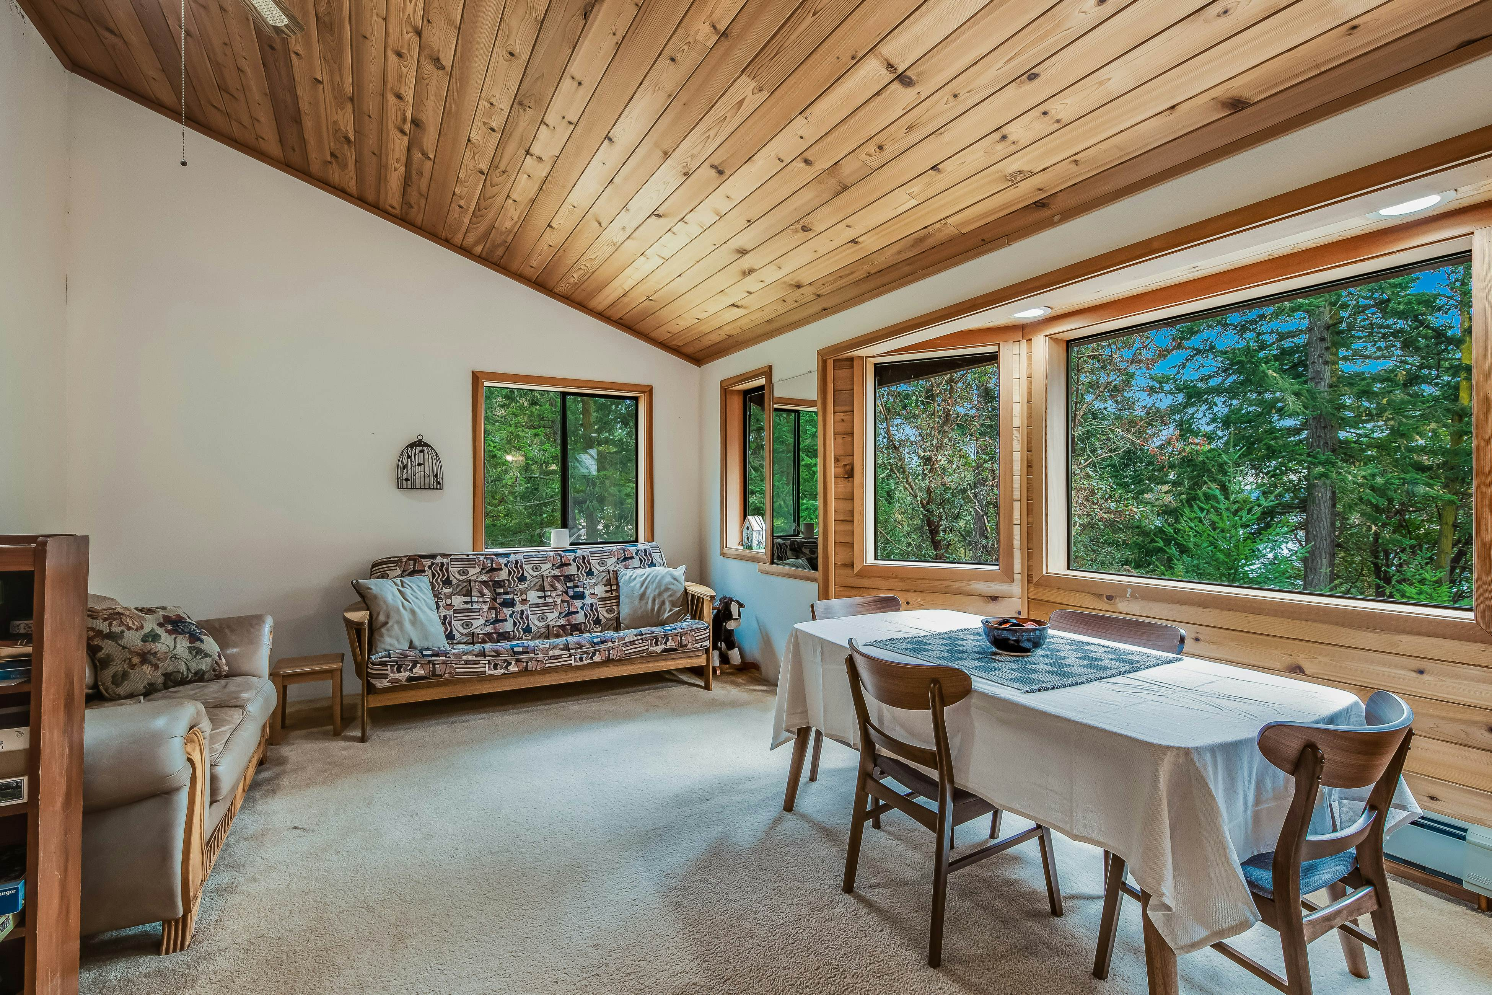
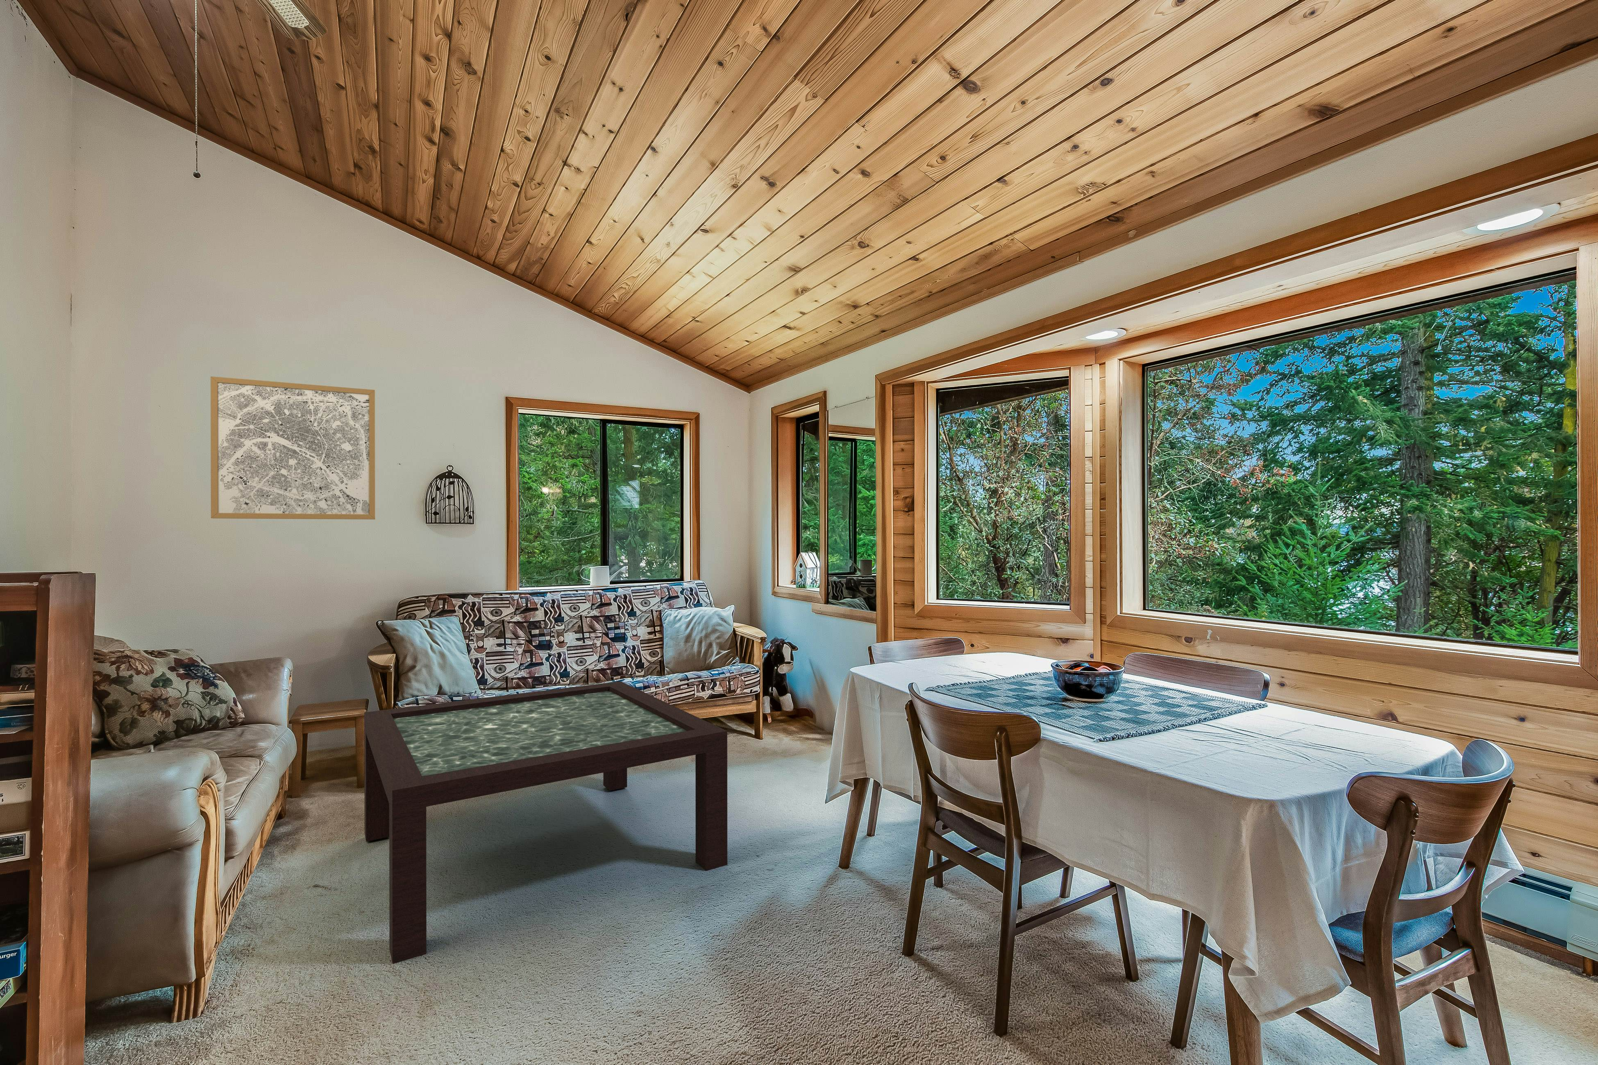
+ coffee table (536, 786)
+ wall art (297, 452)
